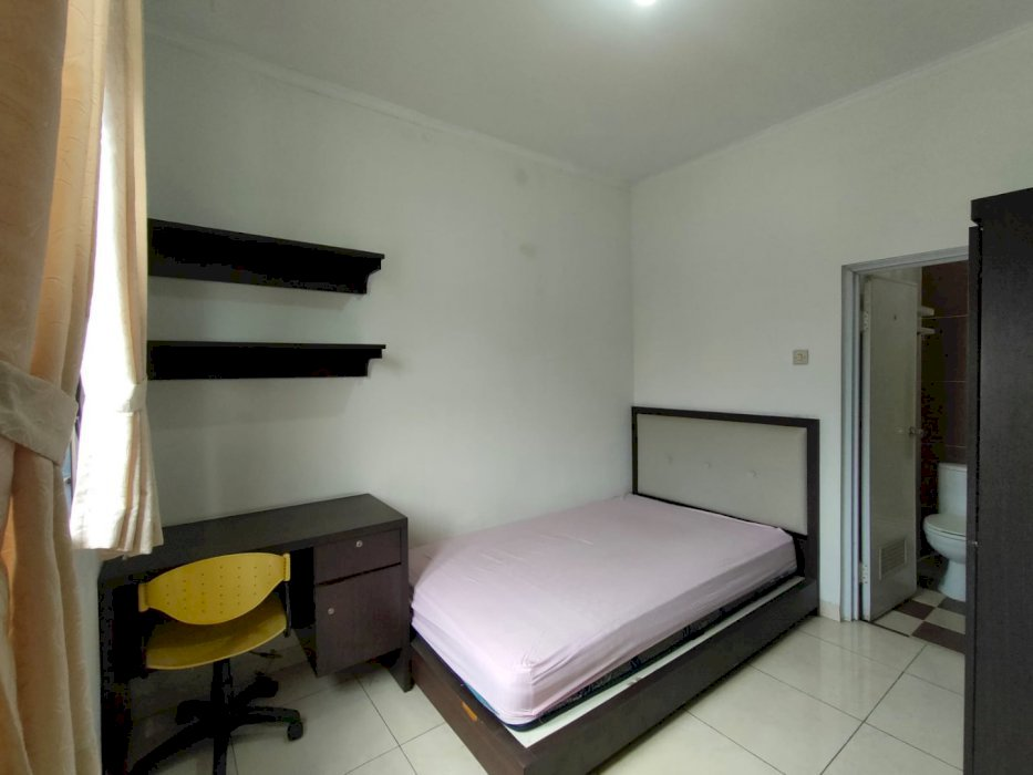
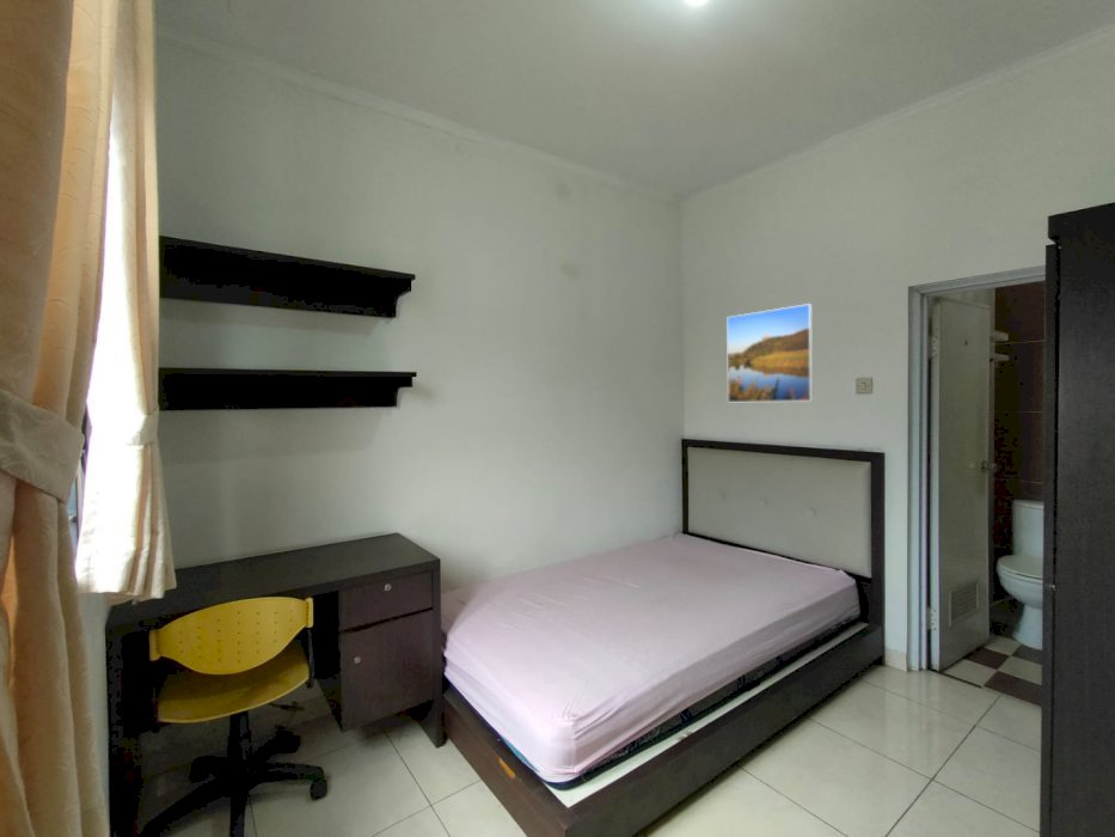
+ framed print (767, 356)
